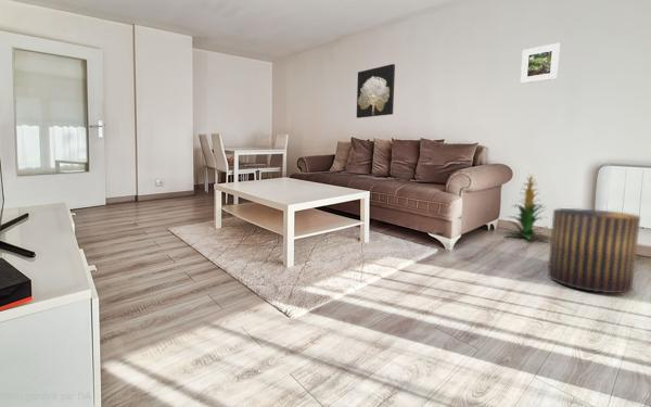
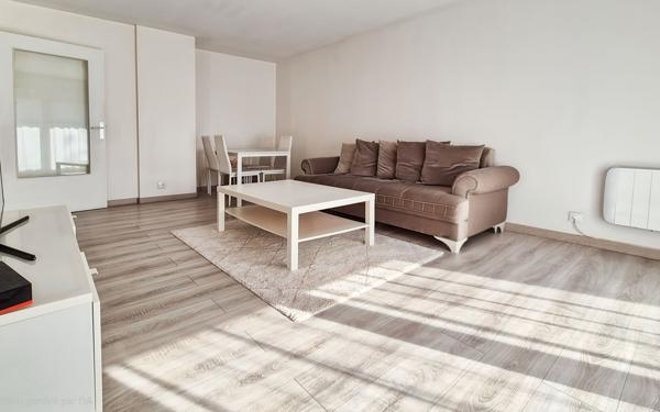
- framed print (539, 64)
- stool (590, 247)
- wall art (374, 92)
- indoor plant (528, 205)
